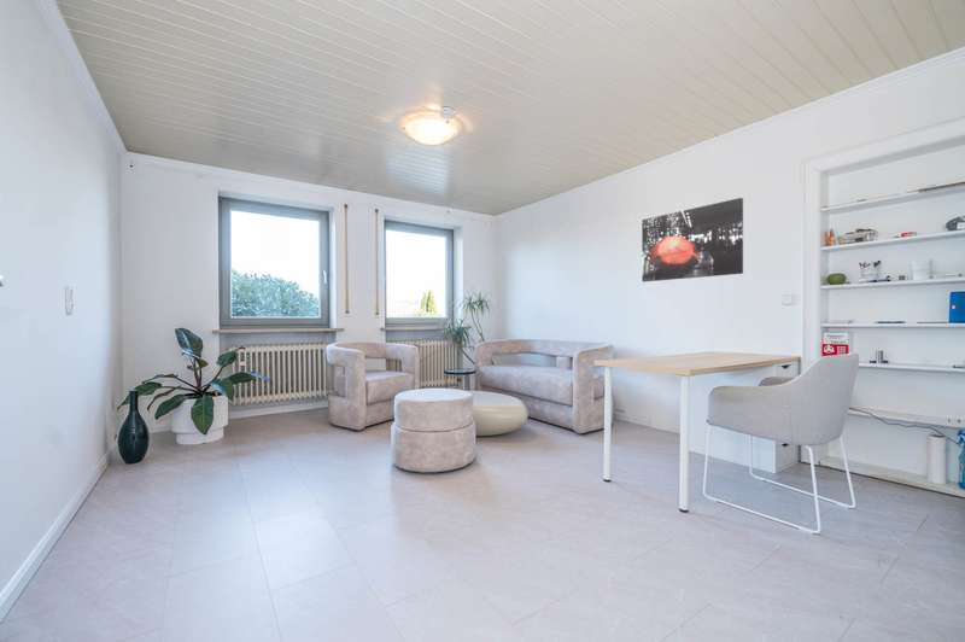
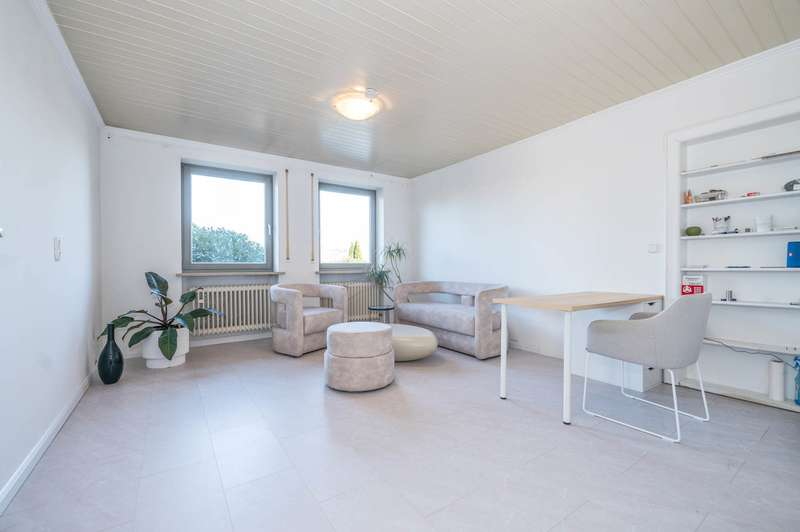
- wall art (688, 244)
